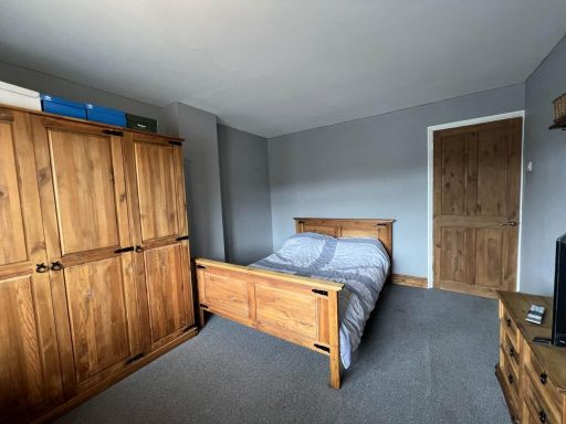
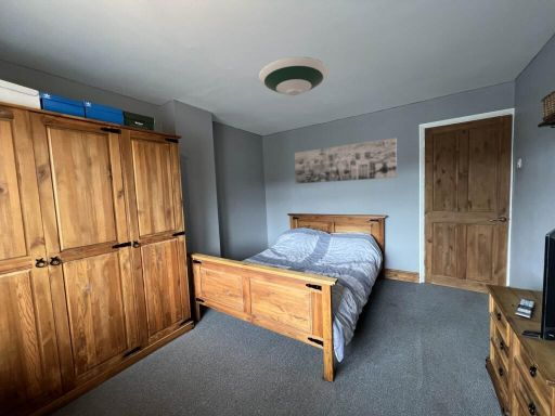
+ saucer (293, 84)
+ wall art (339, 164)
